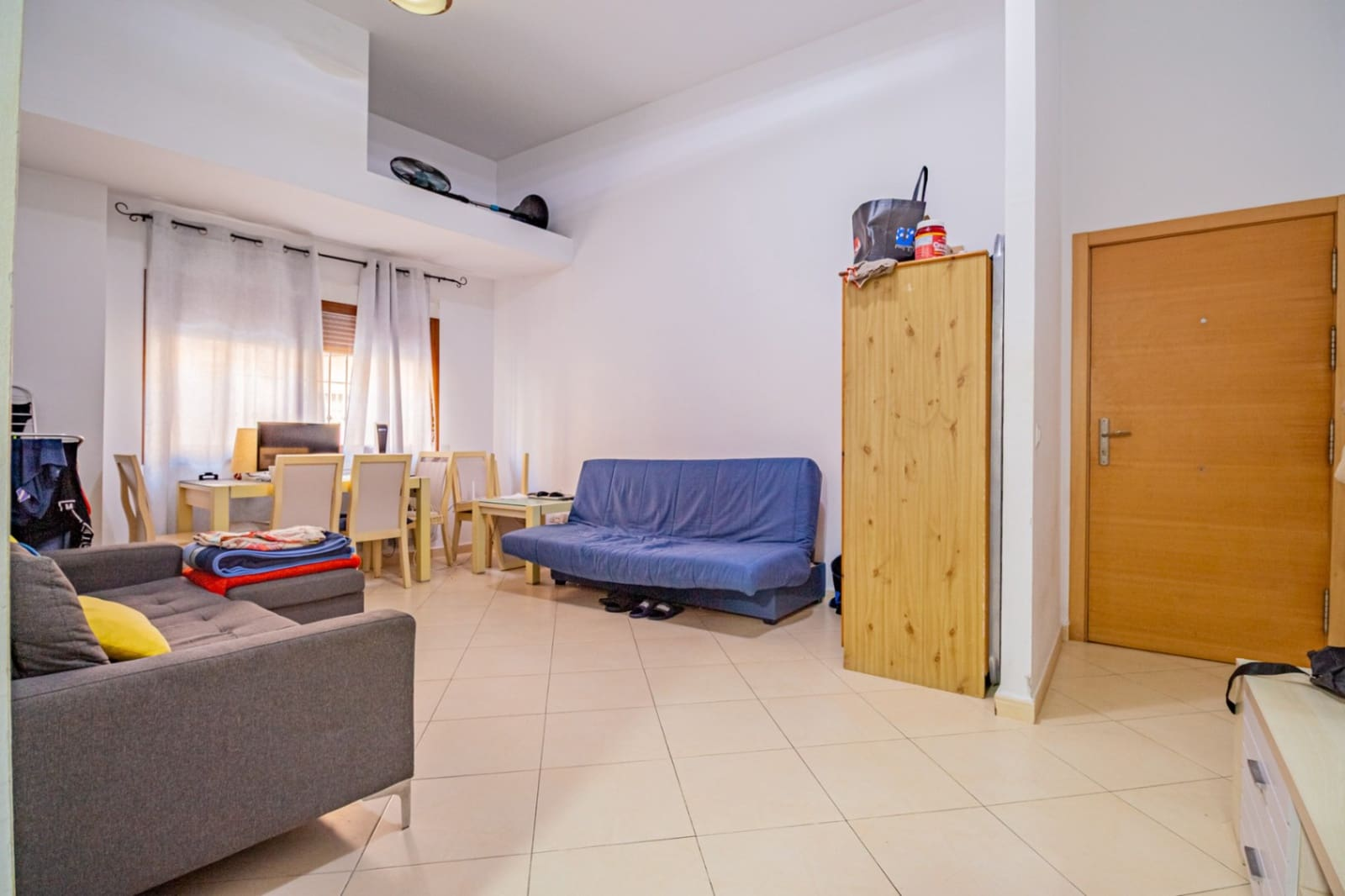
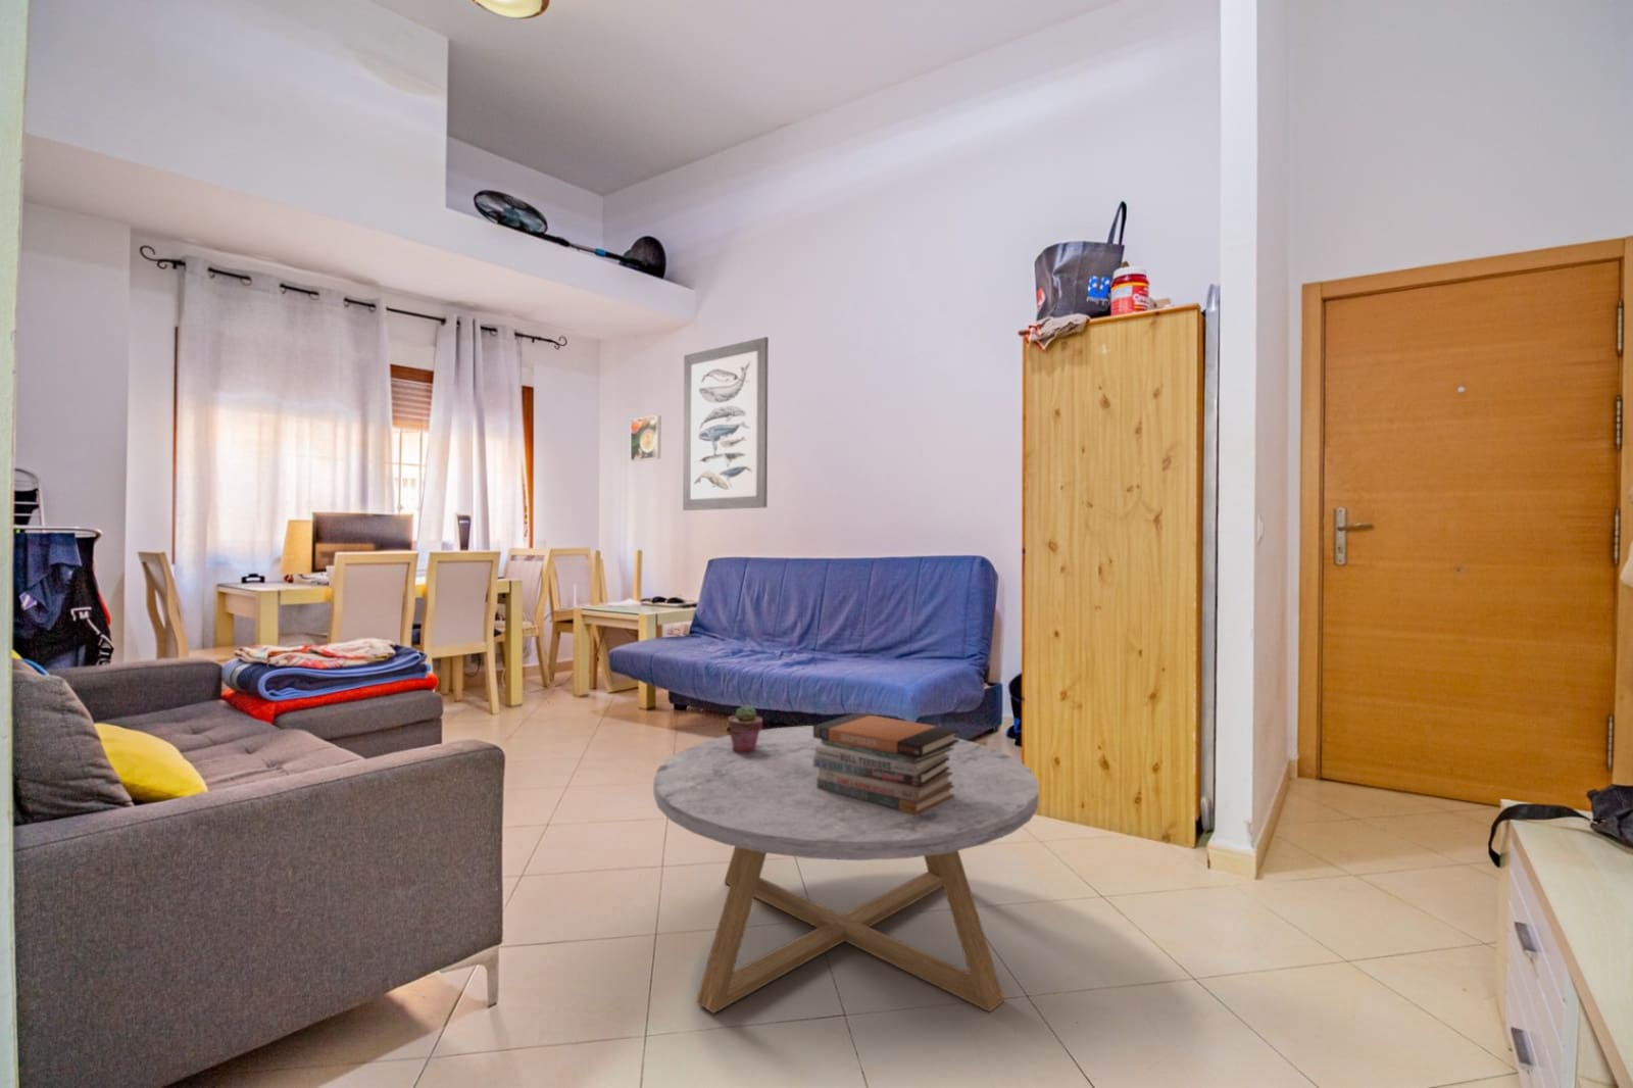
+ coffee table (844, 850)
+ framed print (645, 438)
+ wall art (722, 427)
+ potted succulent (745, 726)
+ book stack (883, 759)
